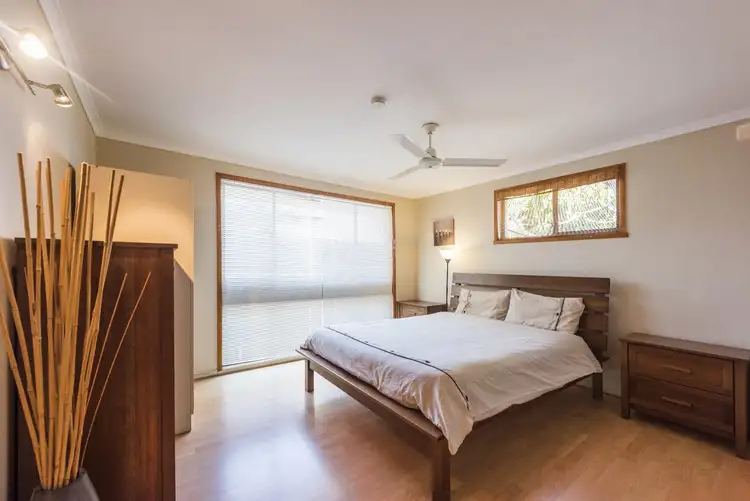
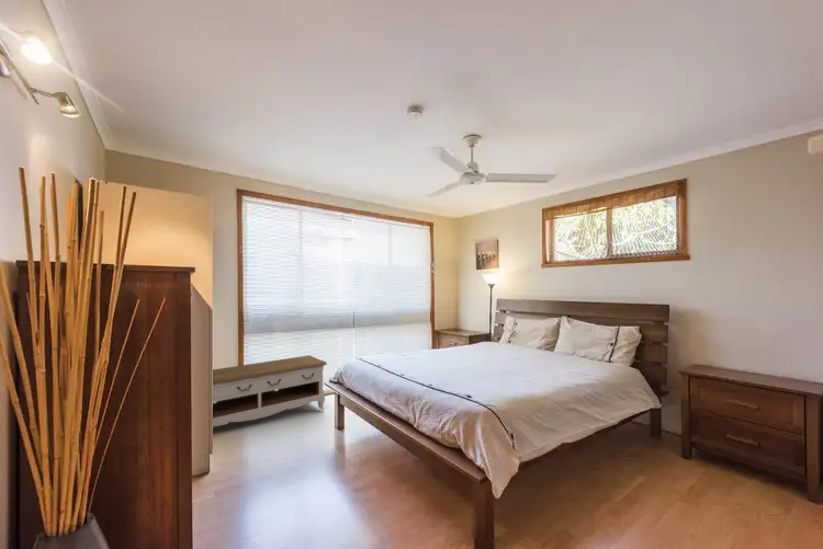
+ storage bench (252, 393)
